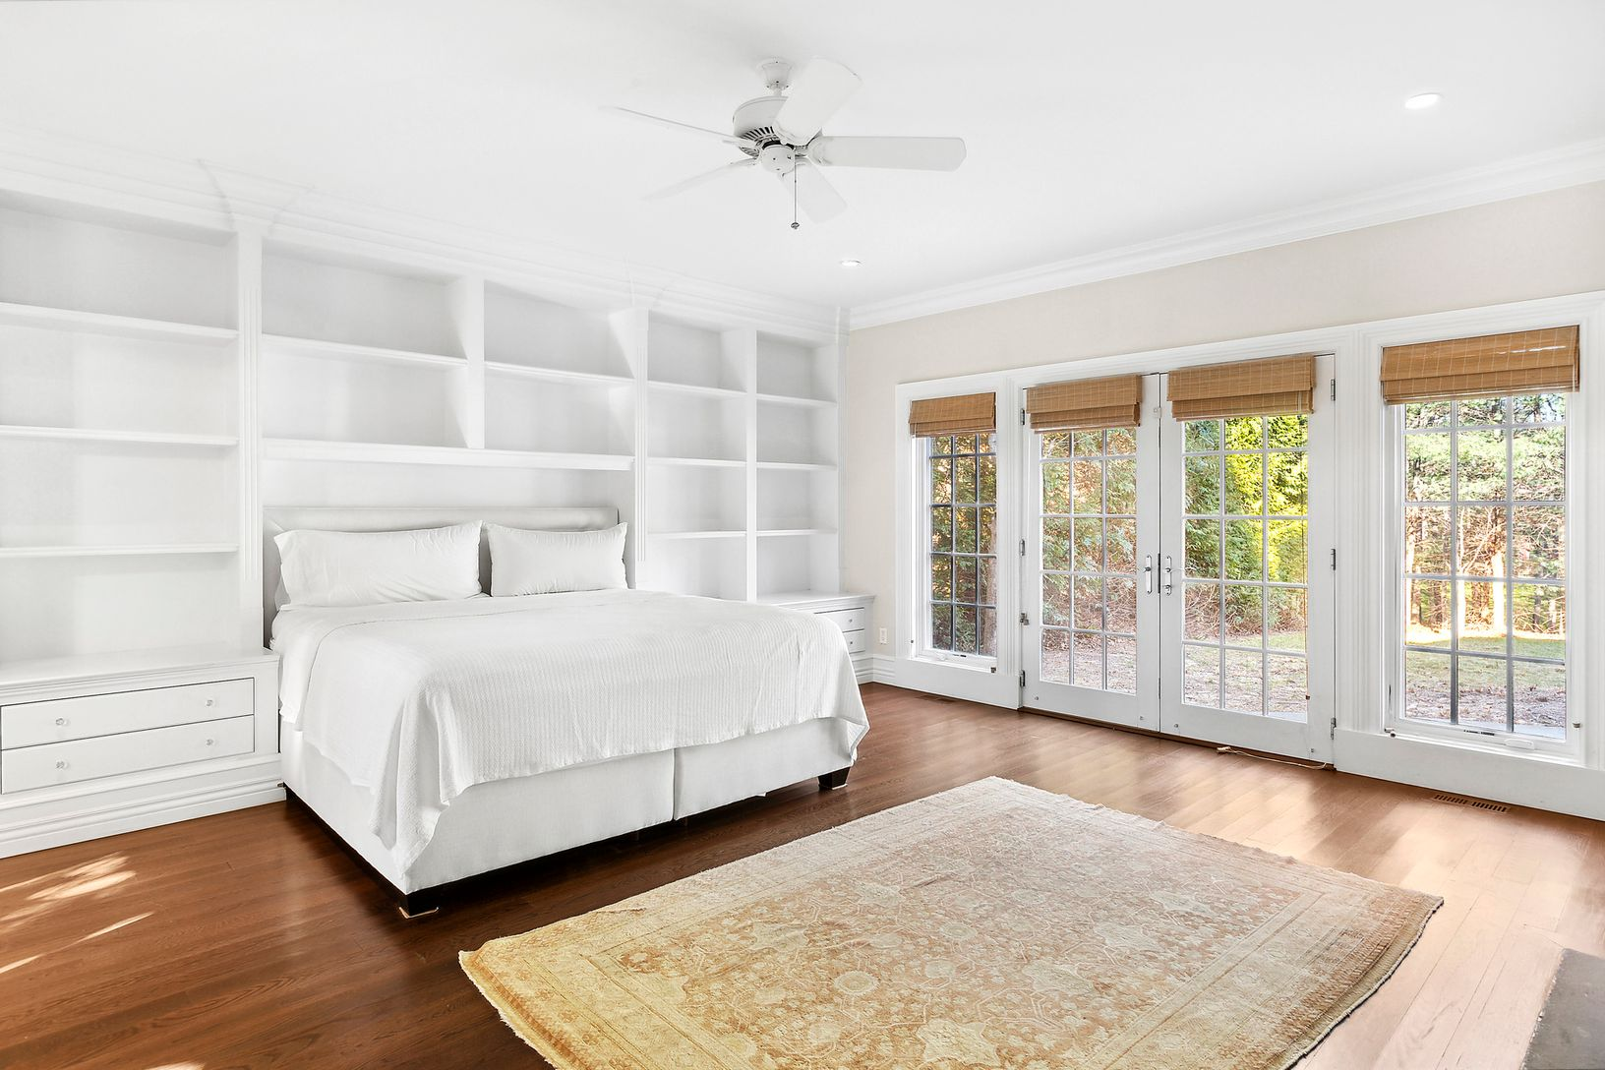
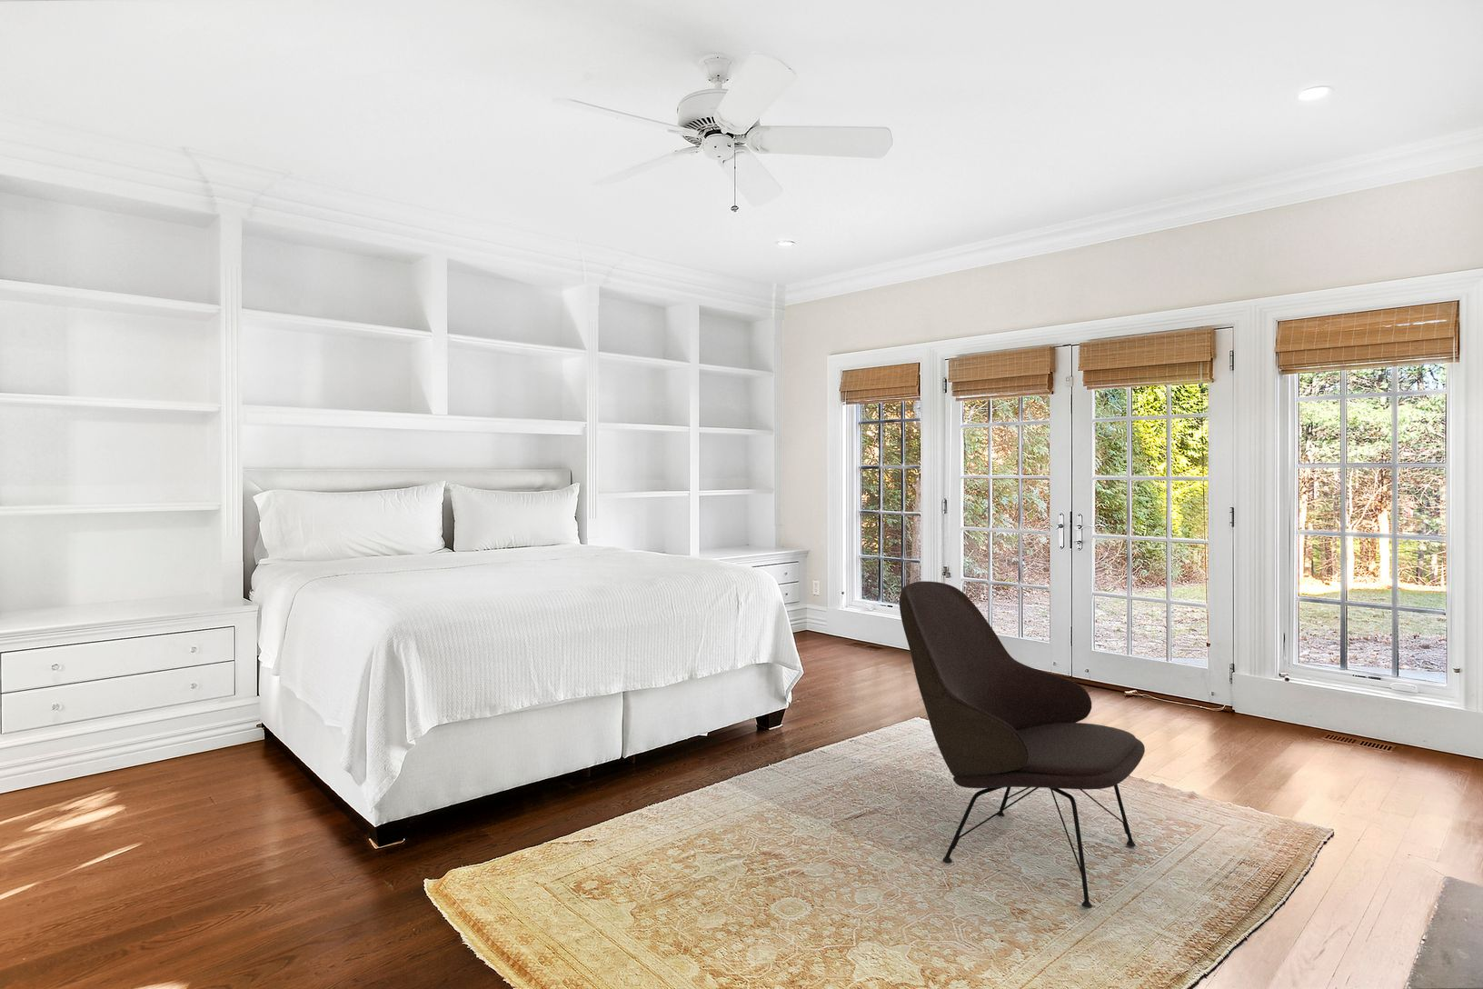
+ lounge chair (1015, 716)
